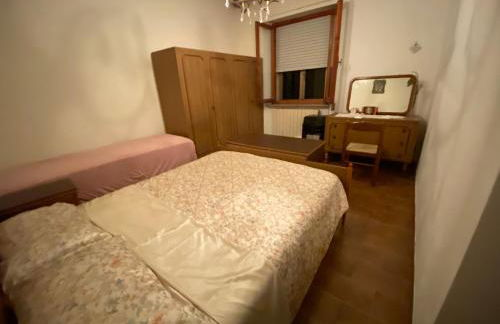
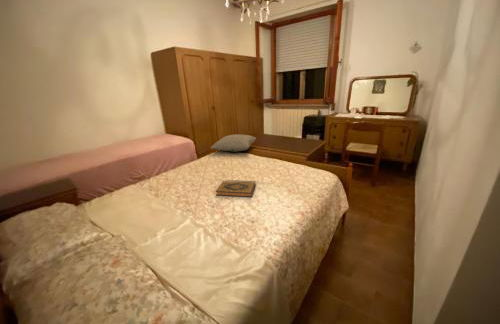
+ pillow (235, 142)
+ hardback book (236, 188)
